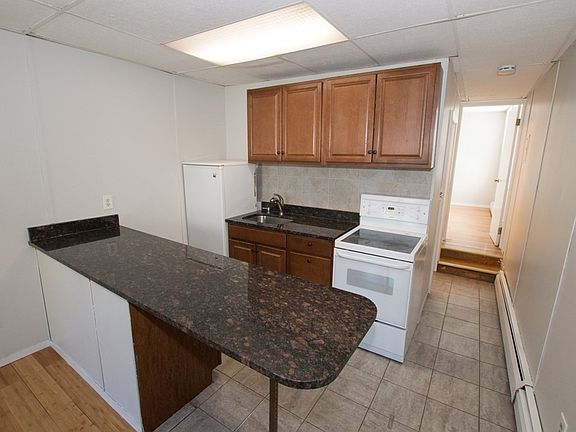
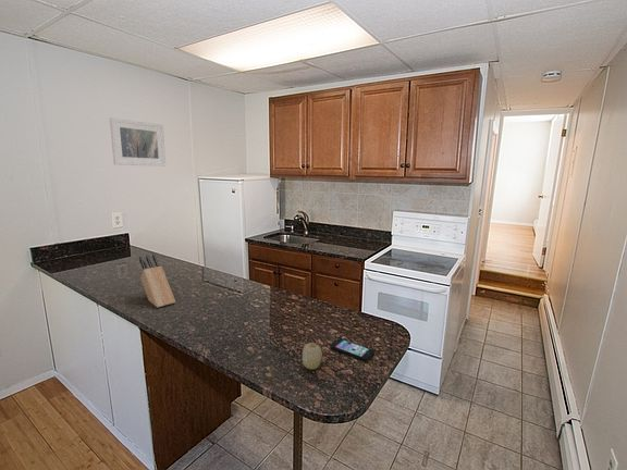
+ fruit (311, 356)
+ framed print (139, 144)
+ smartphone (352, 348)
+ knife block (156, 279)
